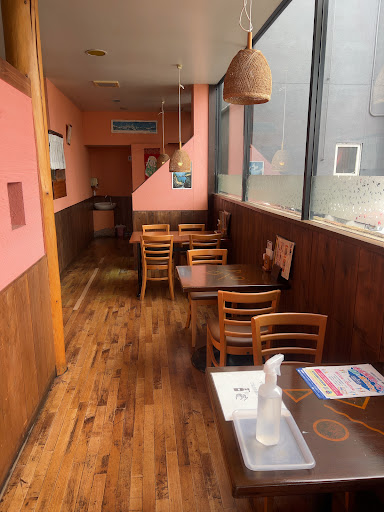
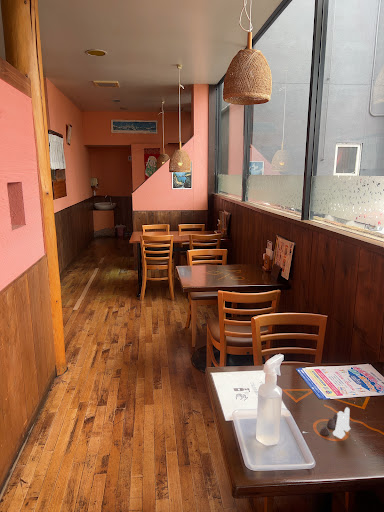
+ salt and pepper shaker set (336, 418)
